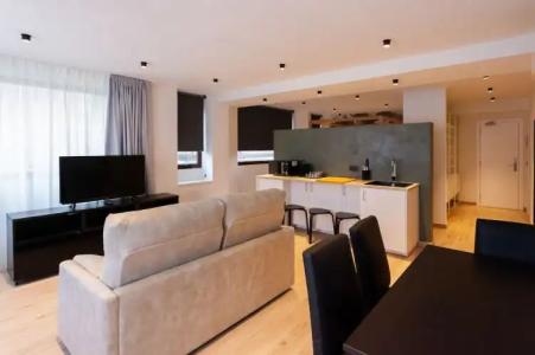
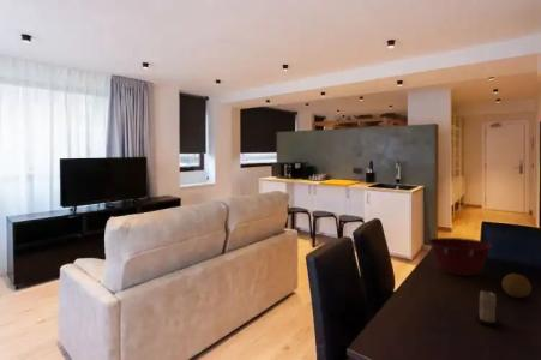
+ candle (487, 305)
+ fruit (516, 284)
+ mixing bowl (458, 257)
